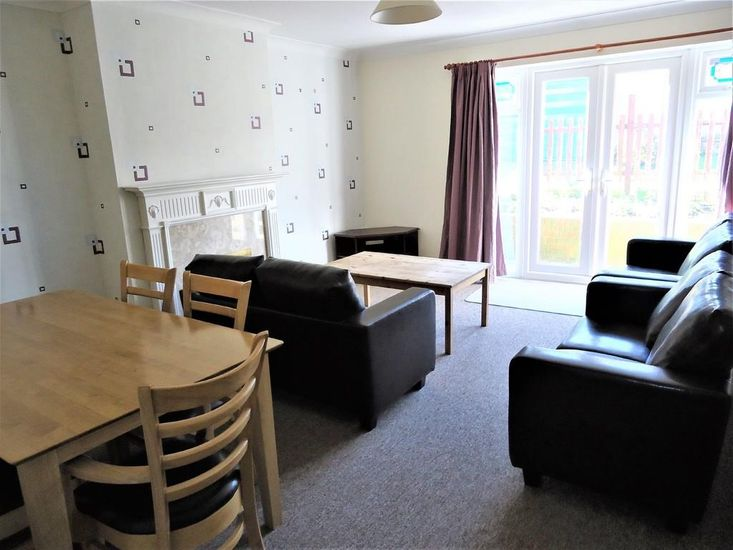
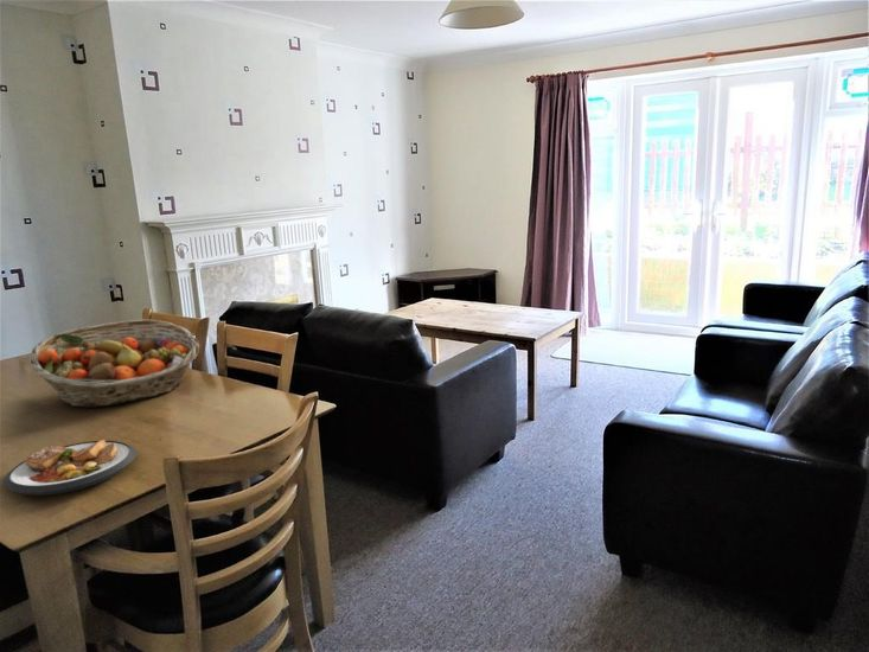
+ plate (71, 461)
+ fruit basket (120, 360)
